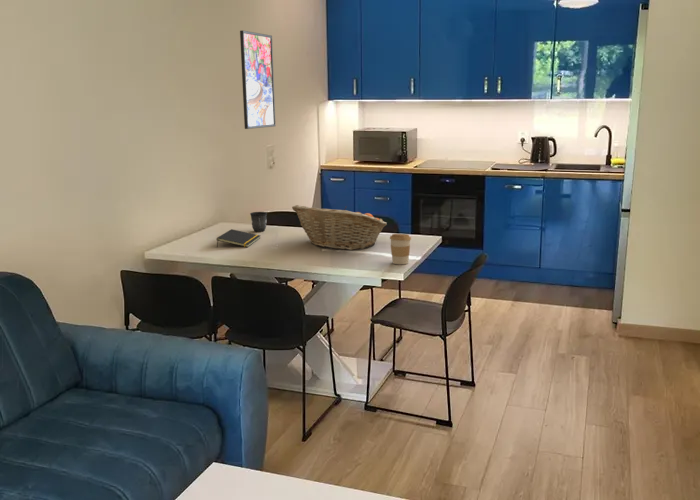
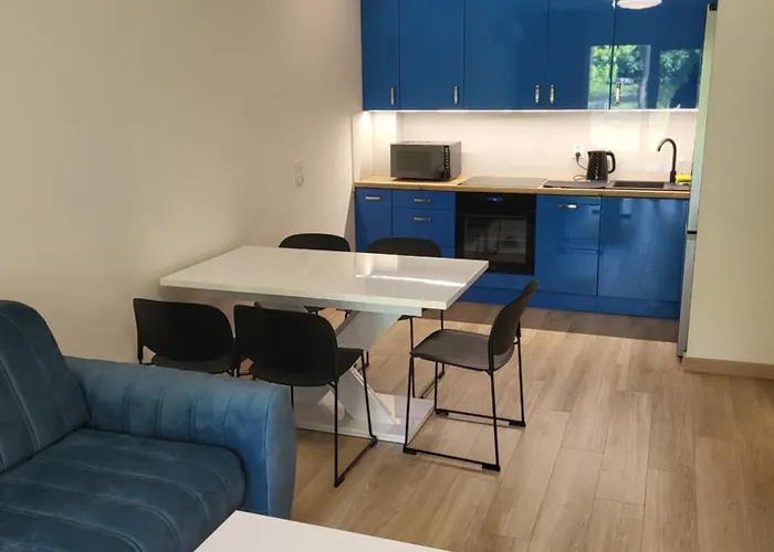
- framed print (258, 81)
- notepad (239, 237)
- fruit basket (339, 223)
- coffee cup (400, 248)
- mug (259, 222)
